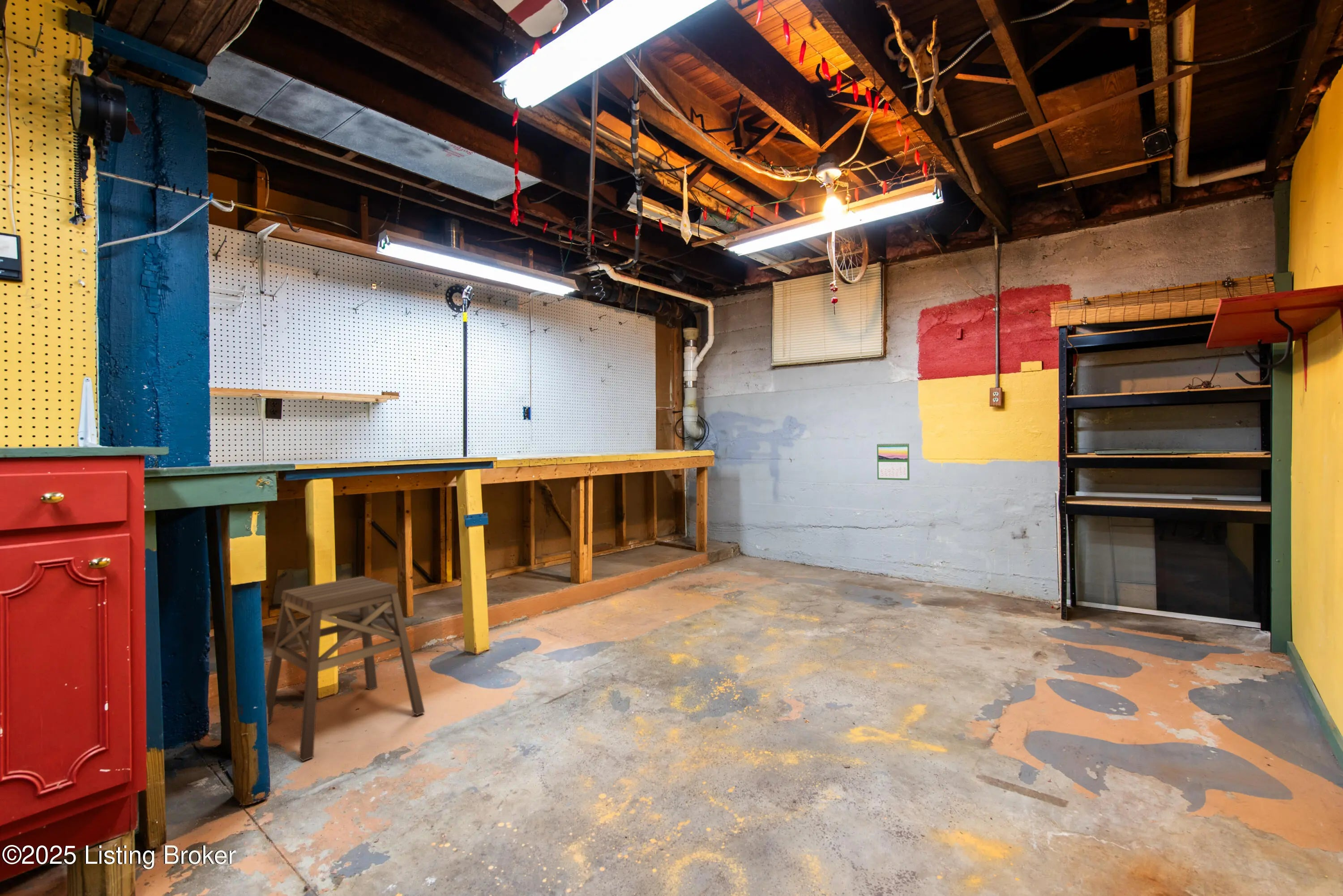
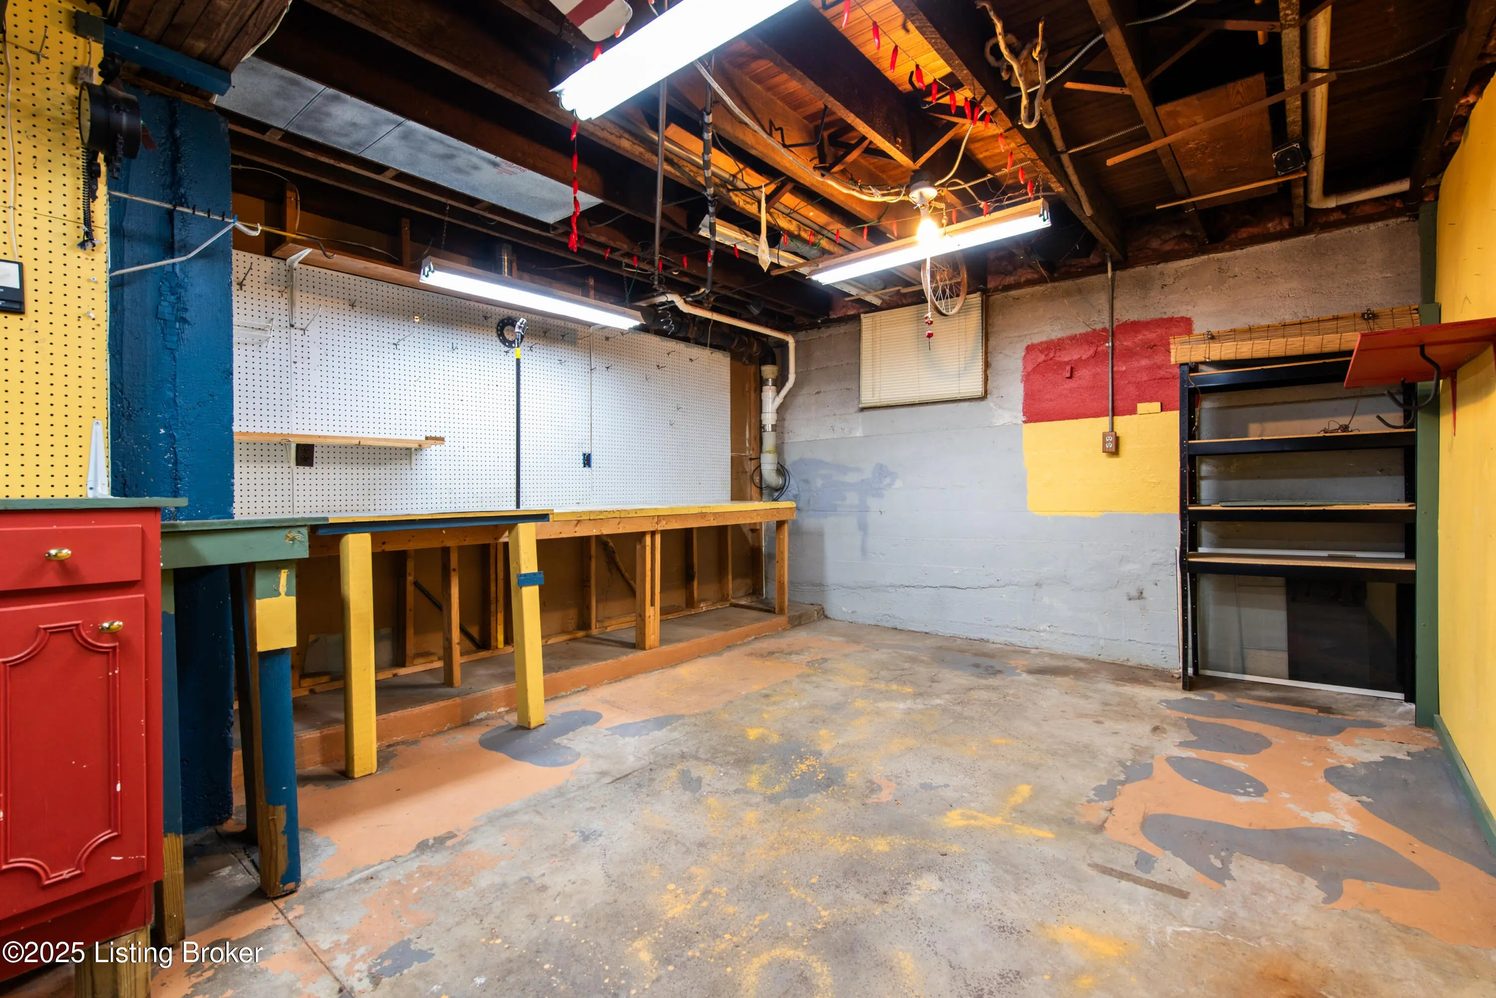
- stool (342, 654)
- calendar (893, 461)
